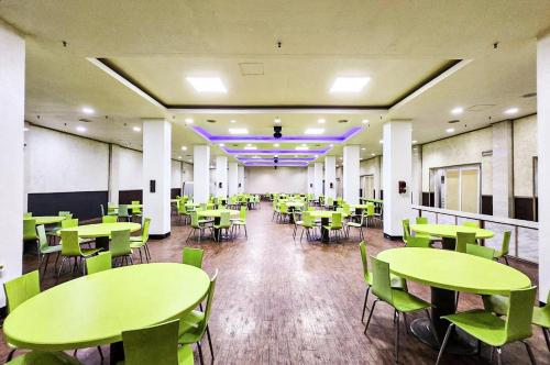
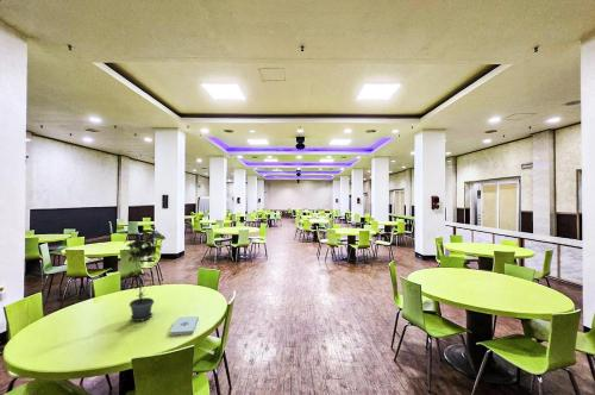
+ notepad (184, 325)
+ potted plant (143, 272)
